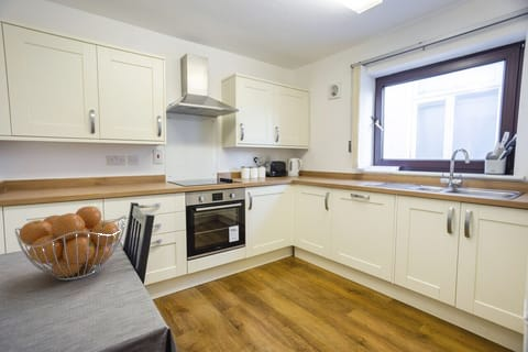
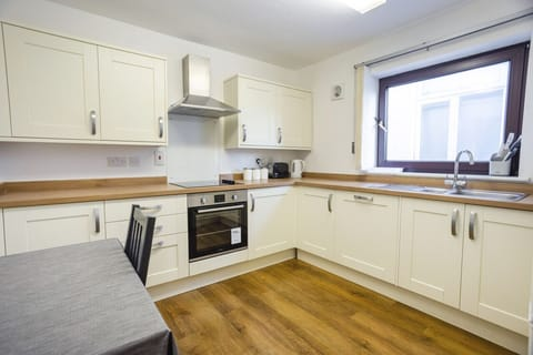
- fruit basket (77, 241)
